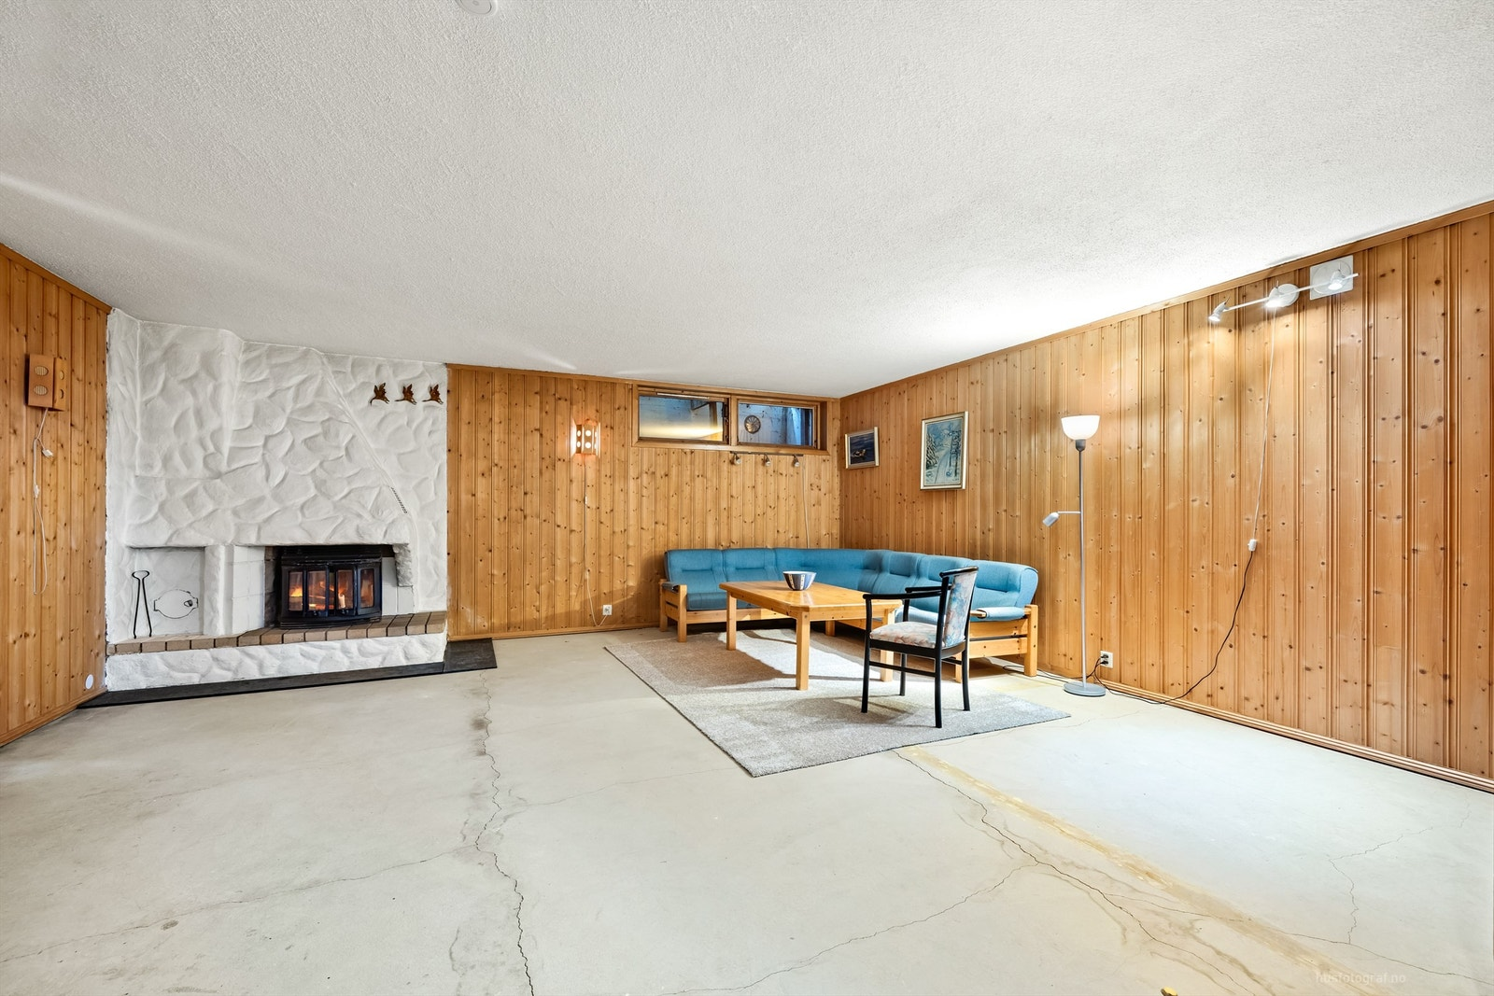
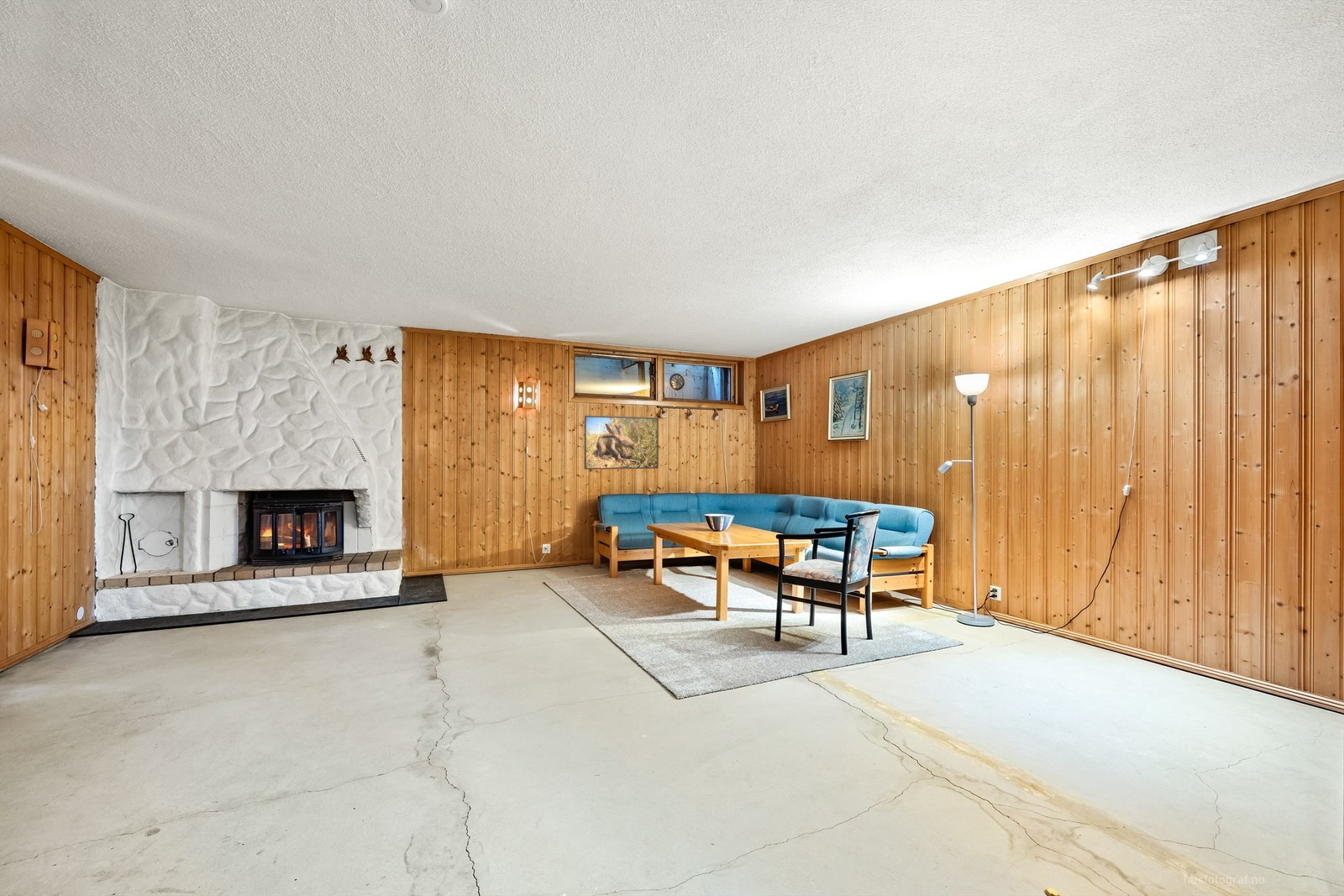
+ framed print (622, 443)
